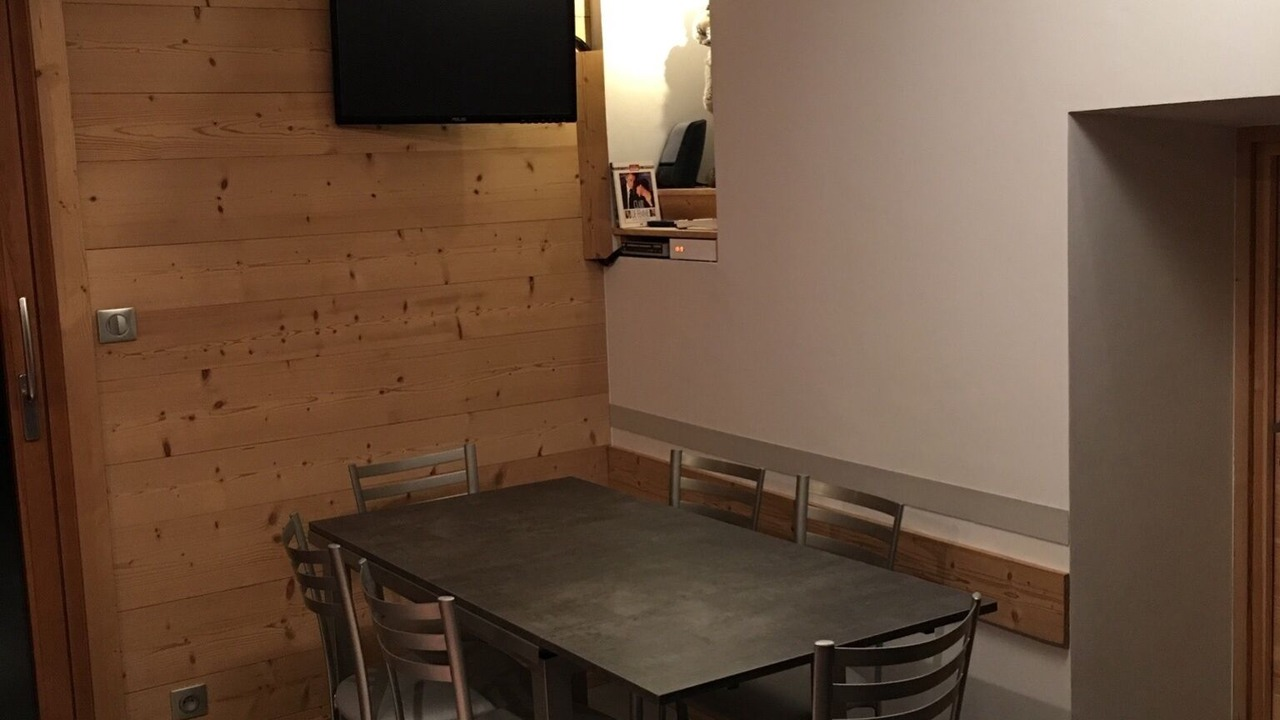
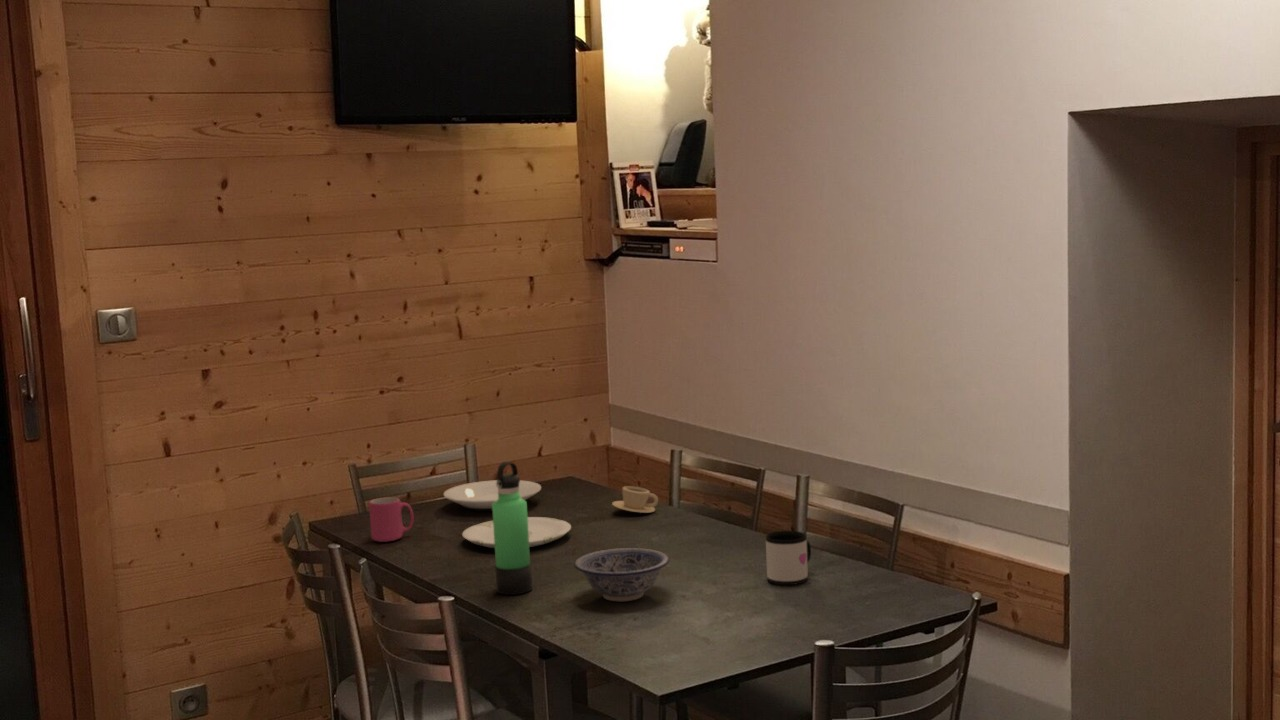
+ cup (634, 499)
+ plate (493, 497)
+ mug (791, 555)
+ bowl (622, 577)
+ thermos bottle (510, 526)
+ plate (528, 533)
+ mug (392, 519)
